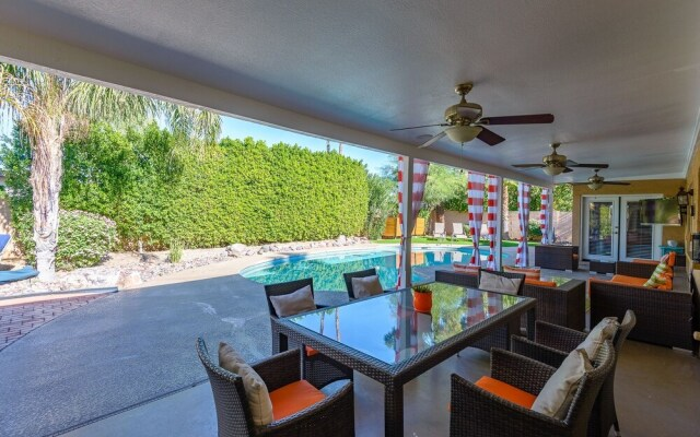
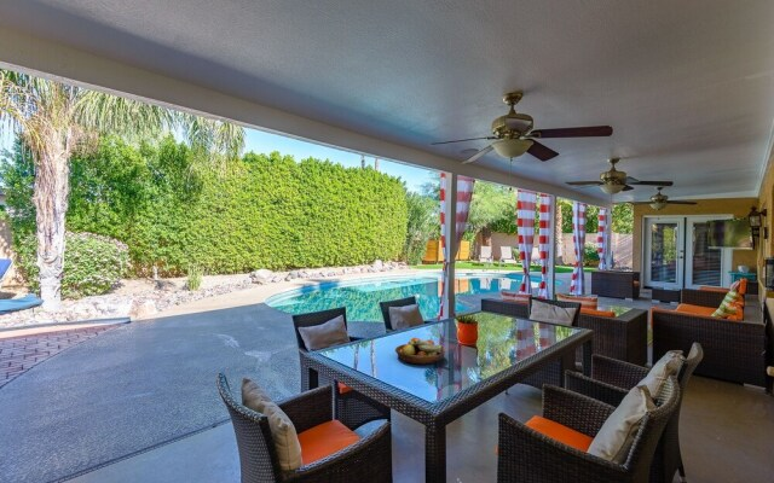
+ fruit bowl (420, 348)
